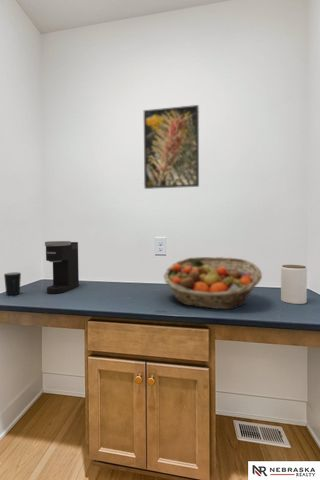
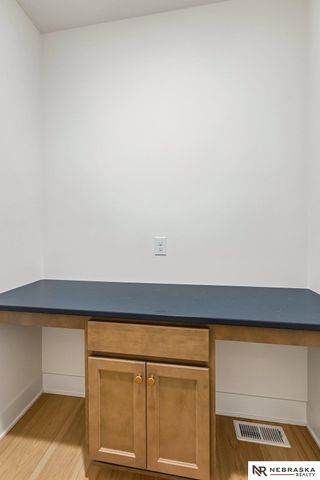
- coffee maker (62, 265)
- jar (293, 283)
- mug (13, 284)
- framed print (170, 148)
- fruit basket (210, 280)
